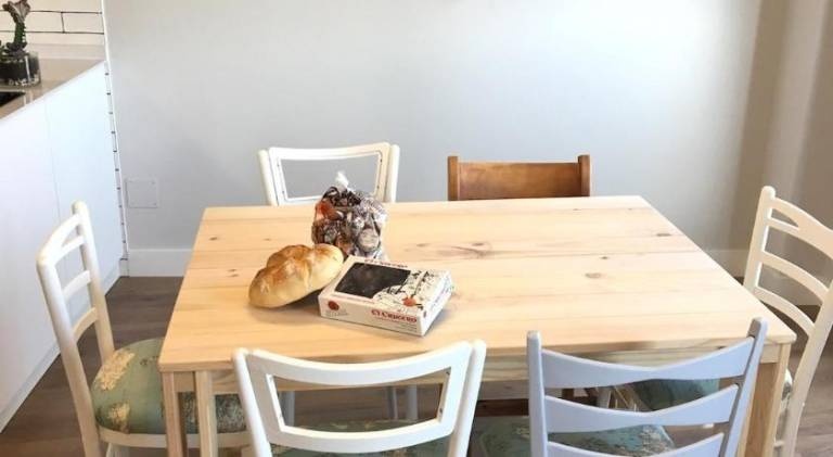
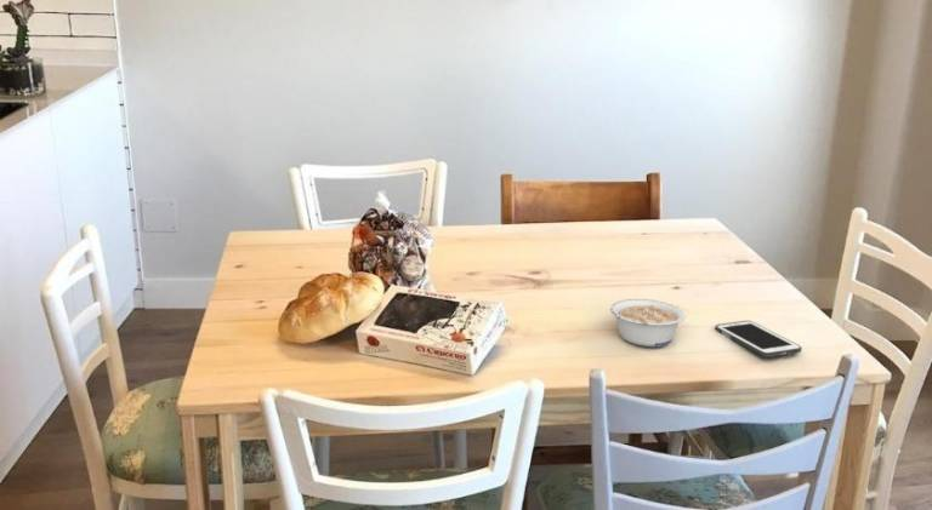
+ cell phone (756, 338)
+ legume (648, 322)
